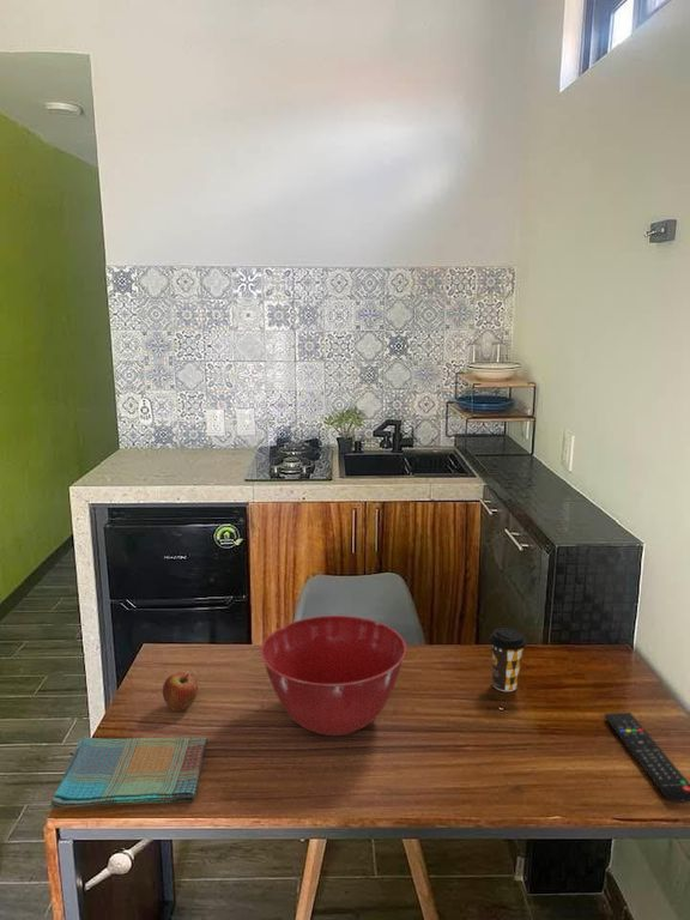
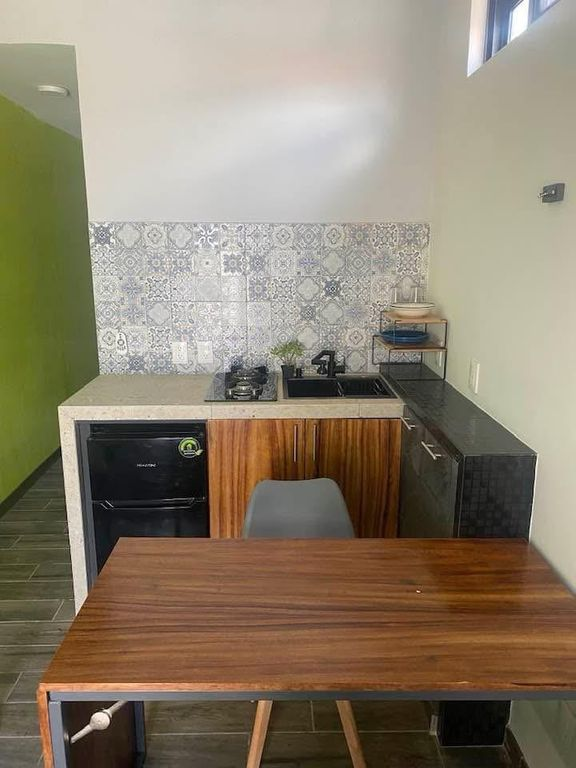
- remote control (647, 753)
- fruit (180, 690)
- dish towel (133, 767)
- mixing bowl (333, 680)
- coffee cup (506, 659)
